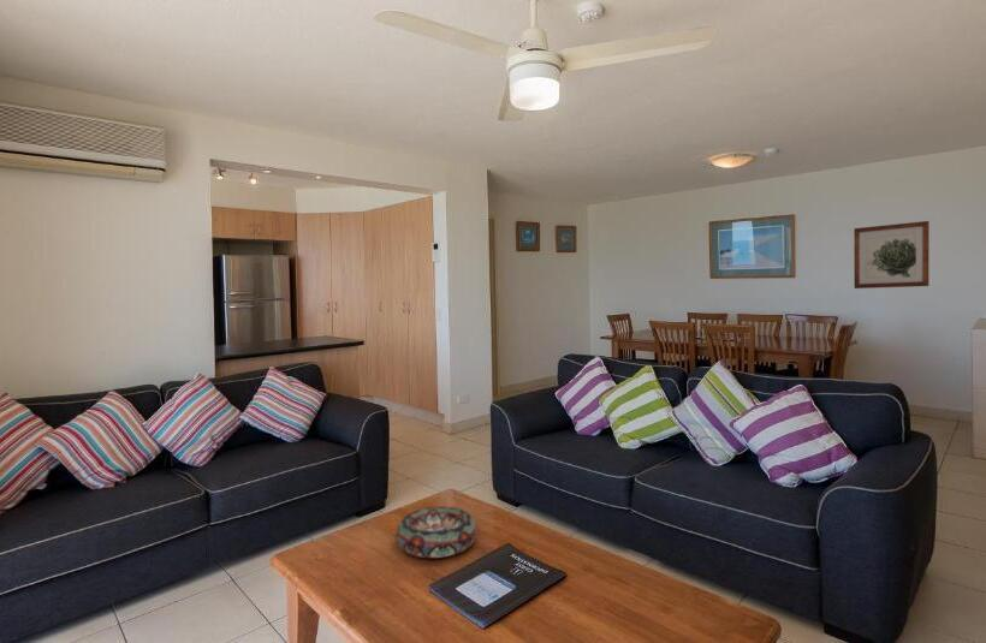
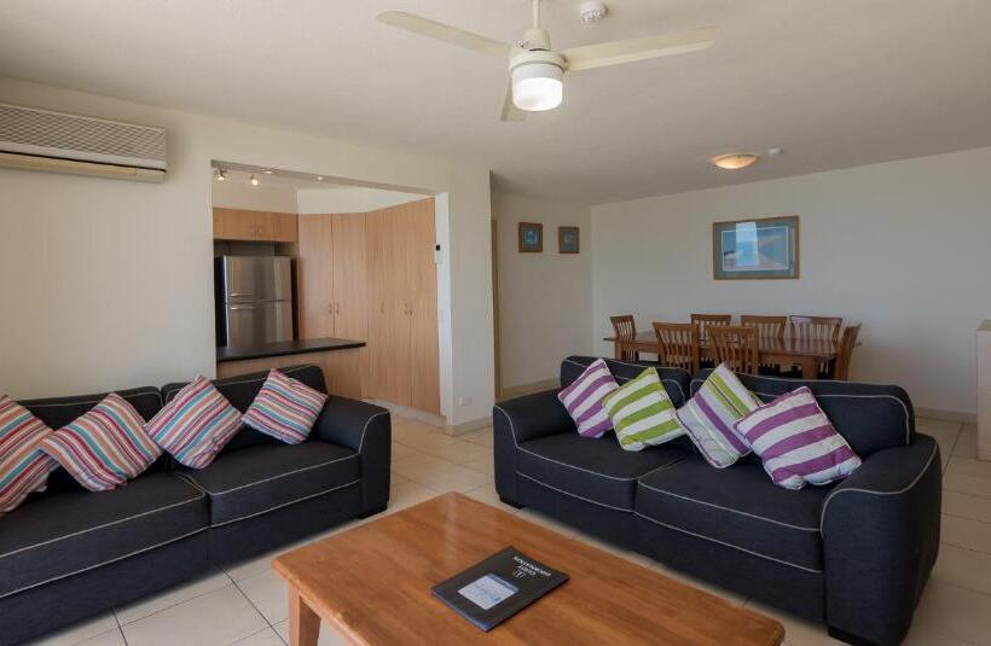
- decorative bowl (436, 531)
- wall art (890, 256)
